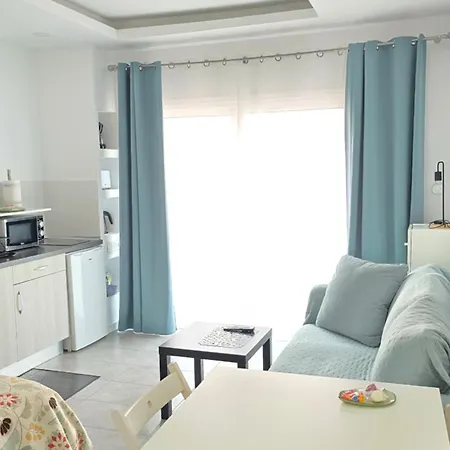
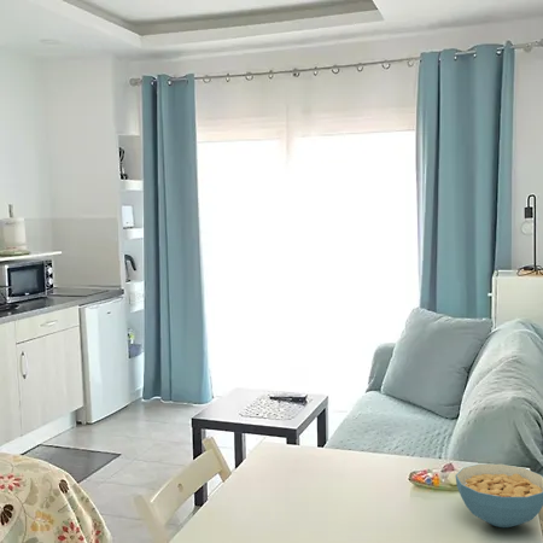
+ cereal bowl (501, 500)
